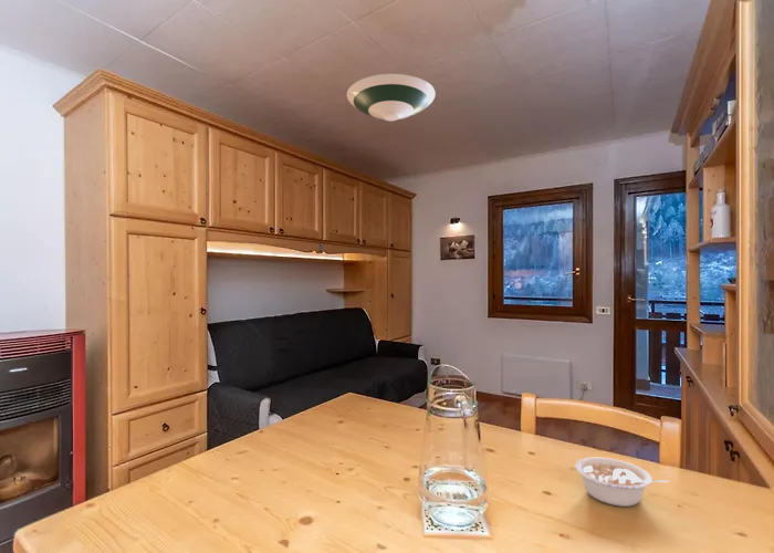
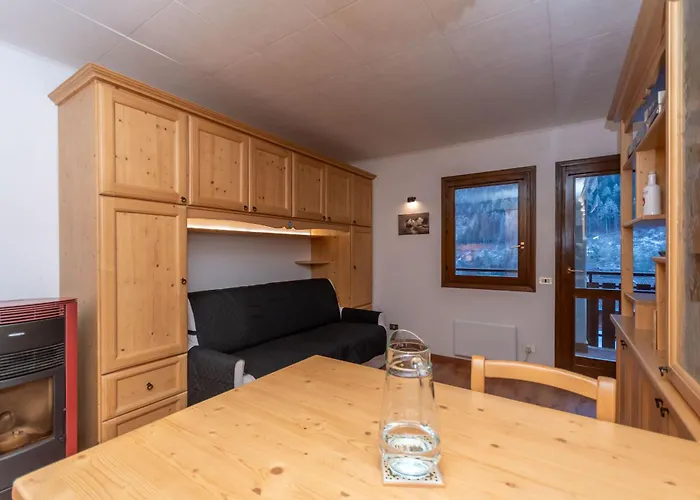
- legume (615, 480)
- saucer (390, 107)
